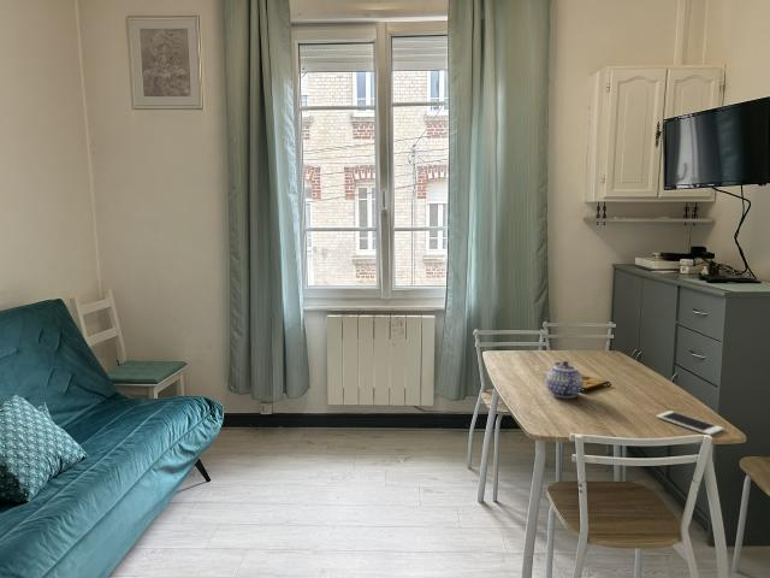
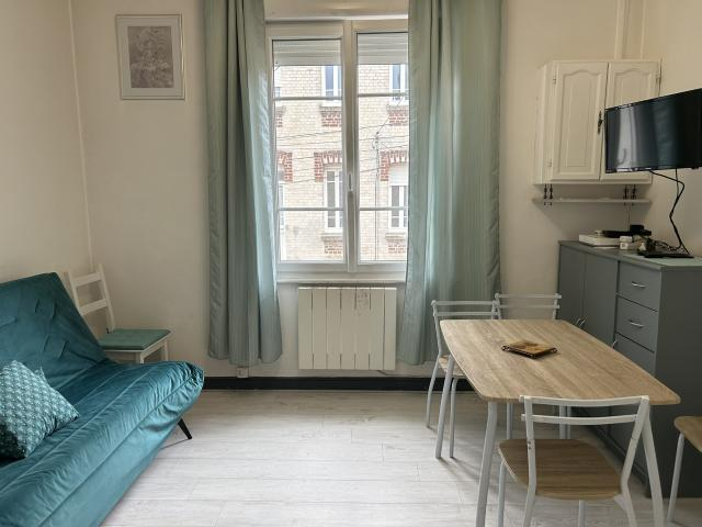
- cell phone (688, 421)
- teapot (564, 377)
